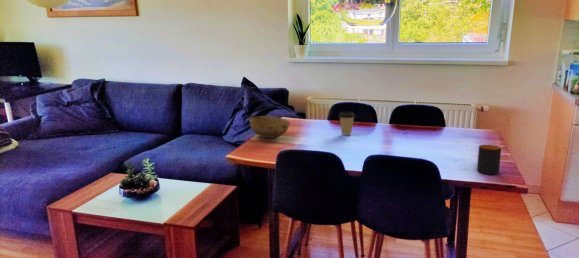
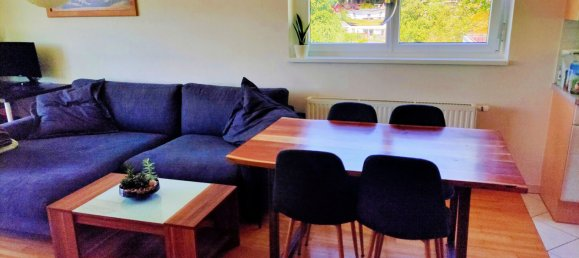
- bowl (270, 128)
- mug (488, 158)
- coffee cup (346, 123)
